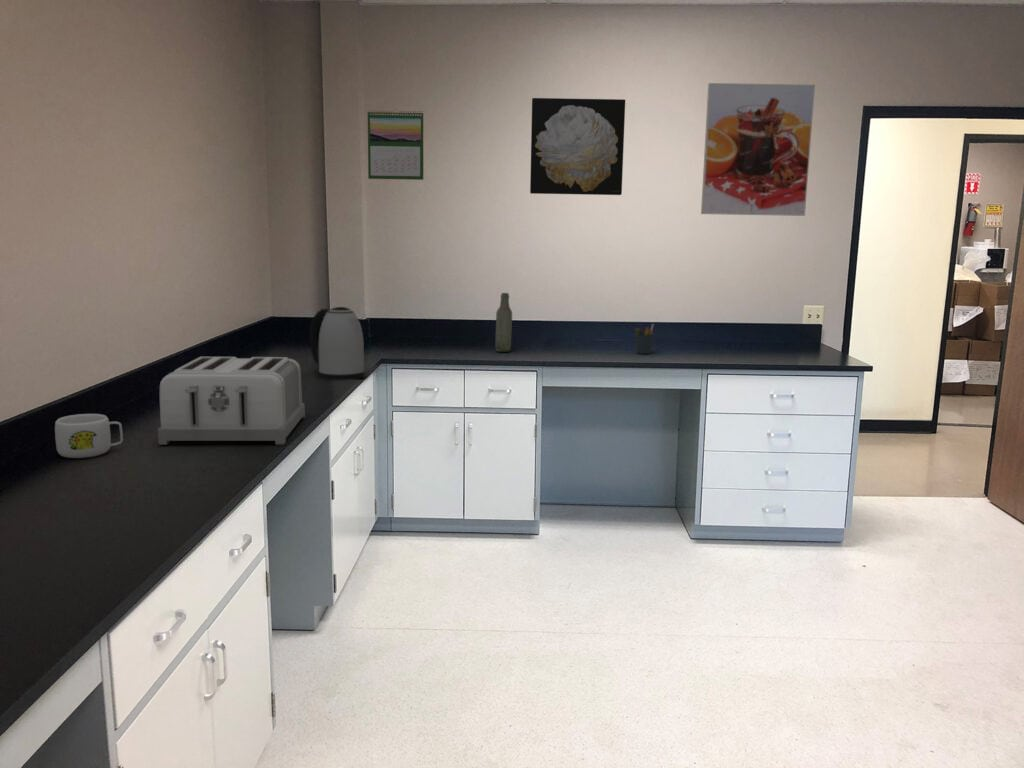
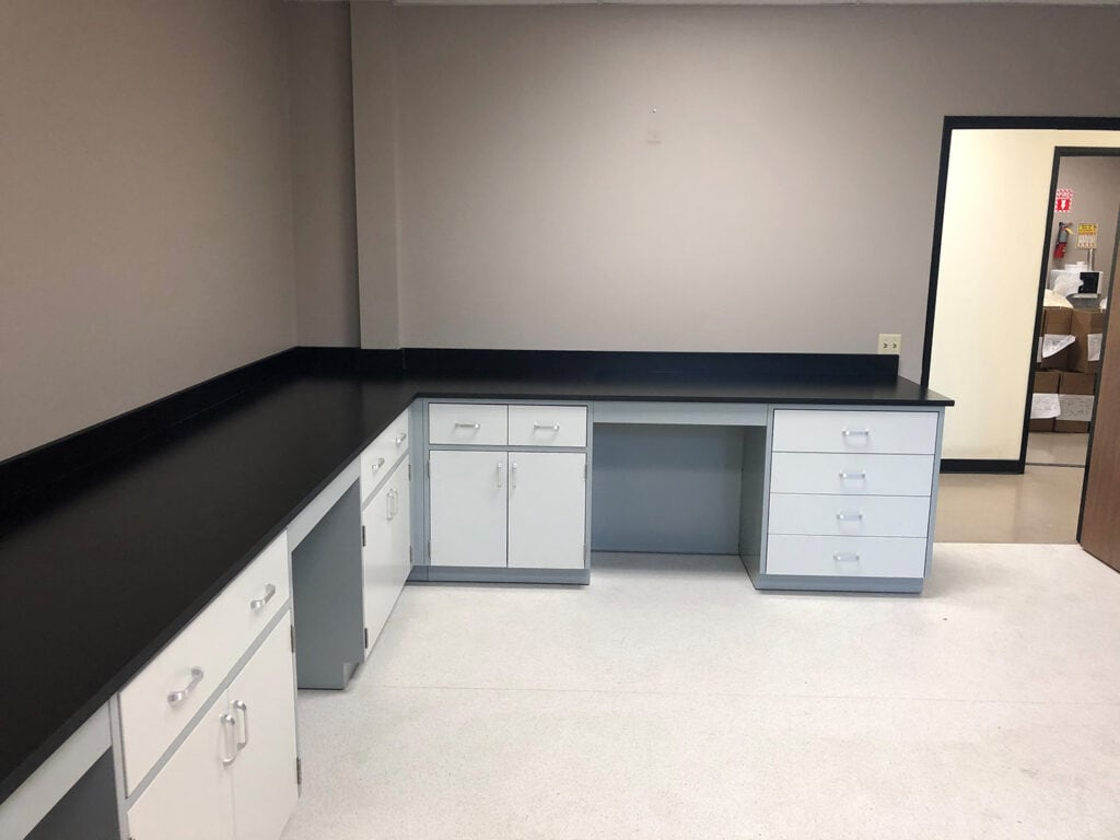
- wall art (577, 147)
- kettle (334, 341)
- bottle (503, 322)
- mug (84, 435)
- pen holder (644, 338)
- calendar (395, 144)
- toaster (234, 397)
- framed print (757, 150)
